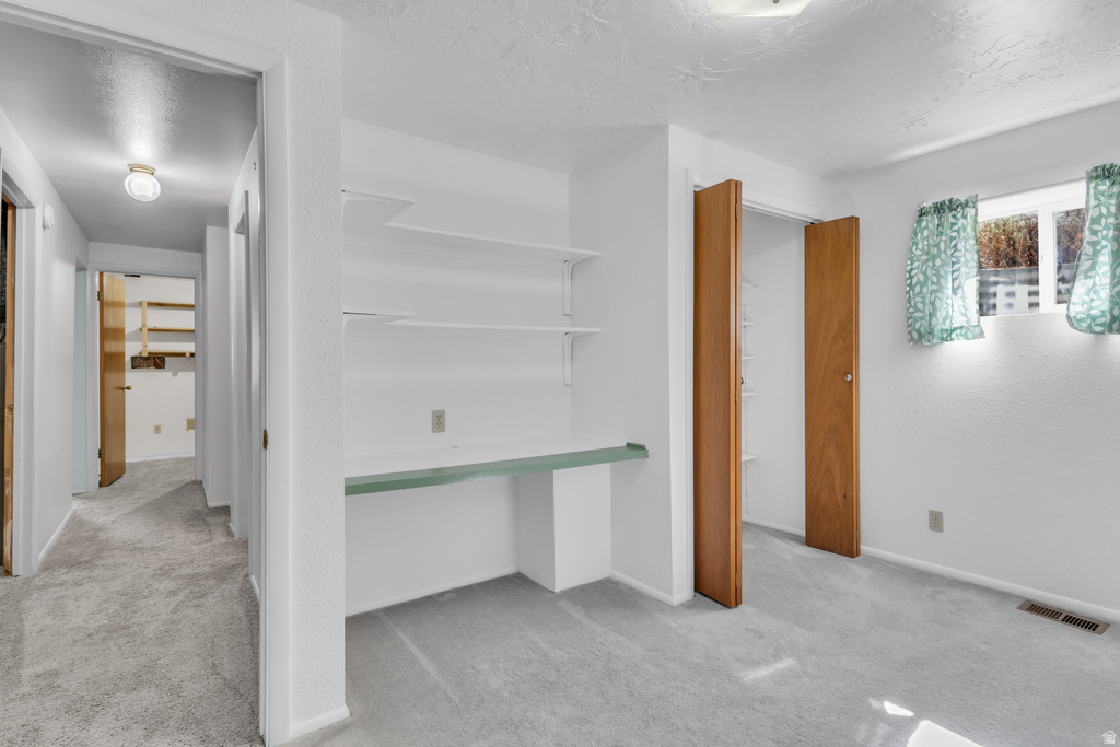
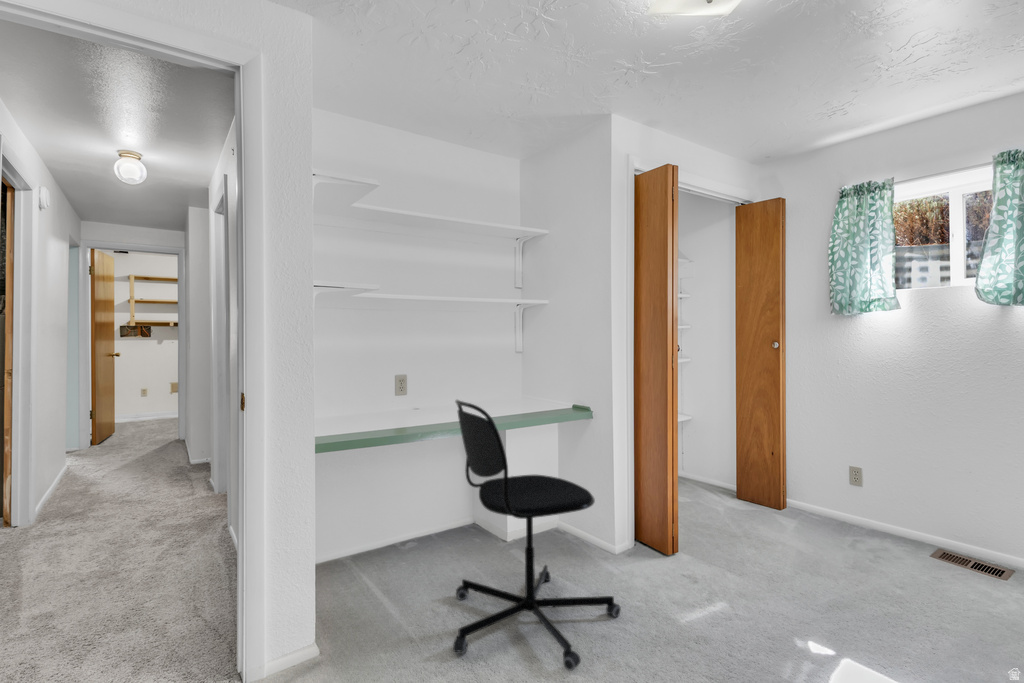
+ office chair (532, 510)
